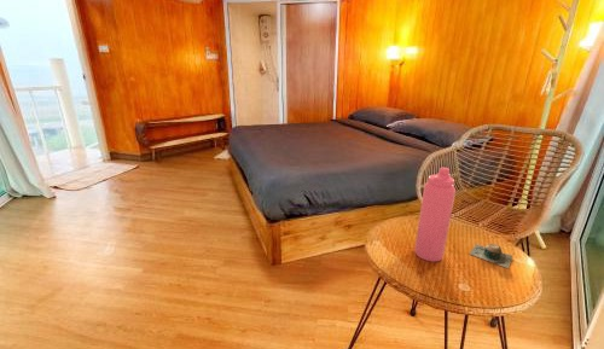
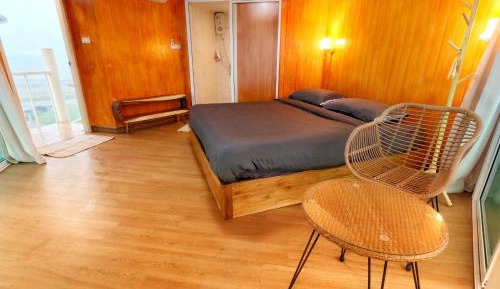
- mug (492, 250)
- water bottle (435, 214)
